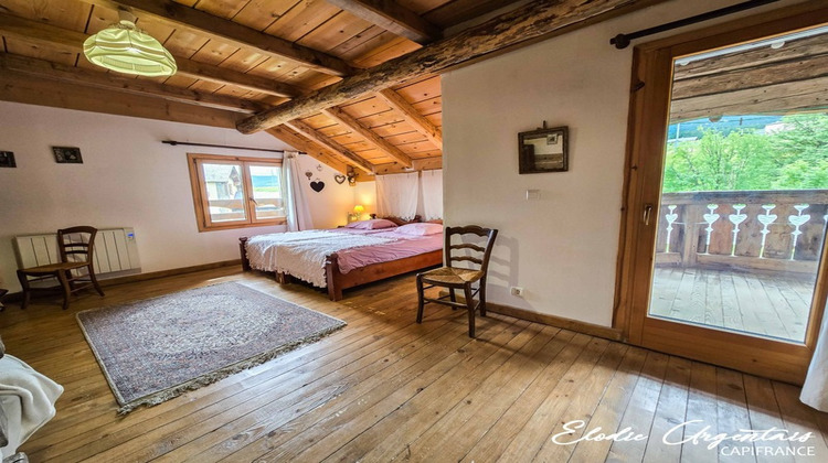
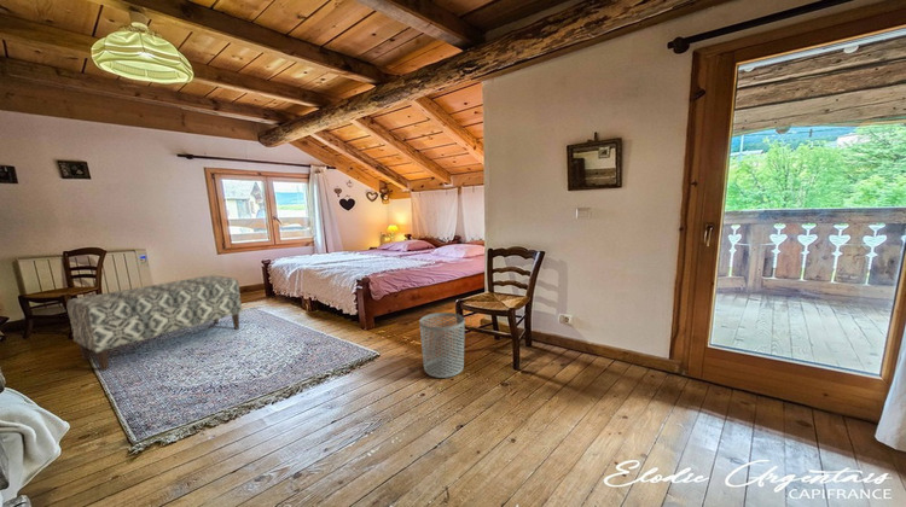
+ waste bin (442, 344)
+ bench (165, 315)
